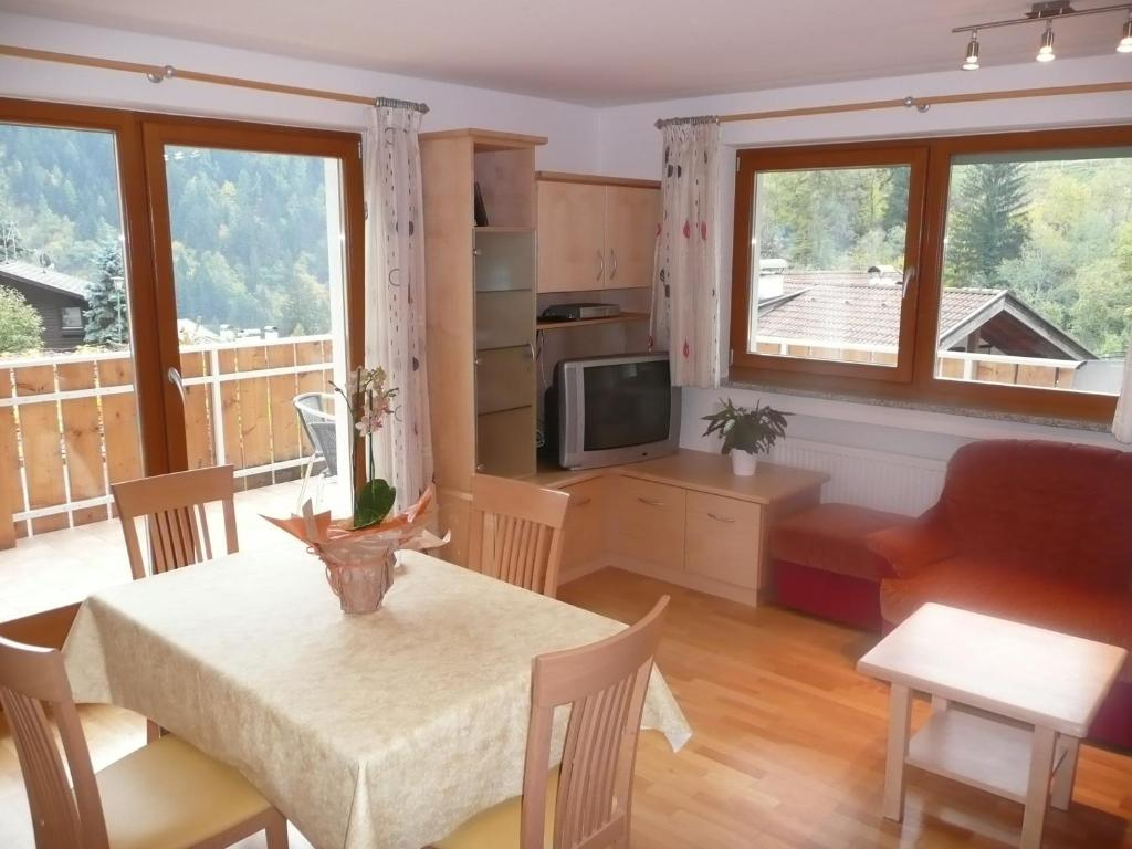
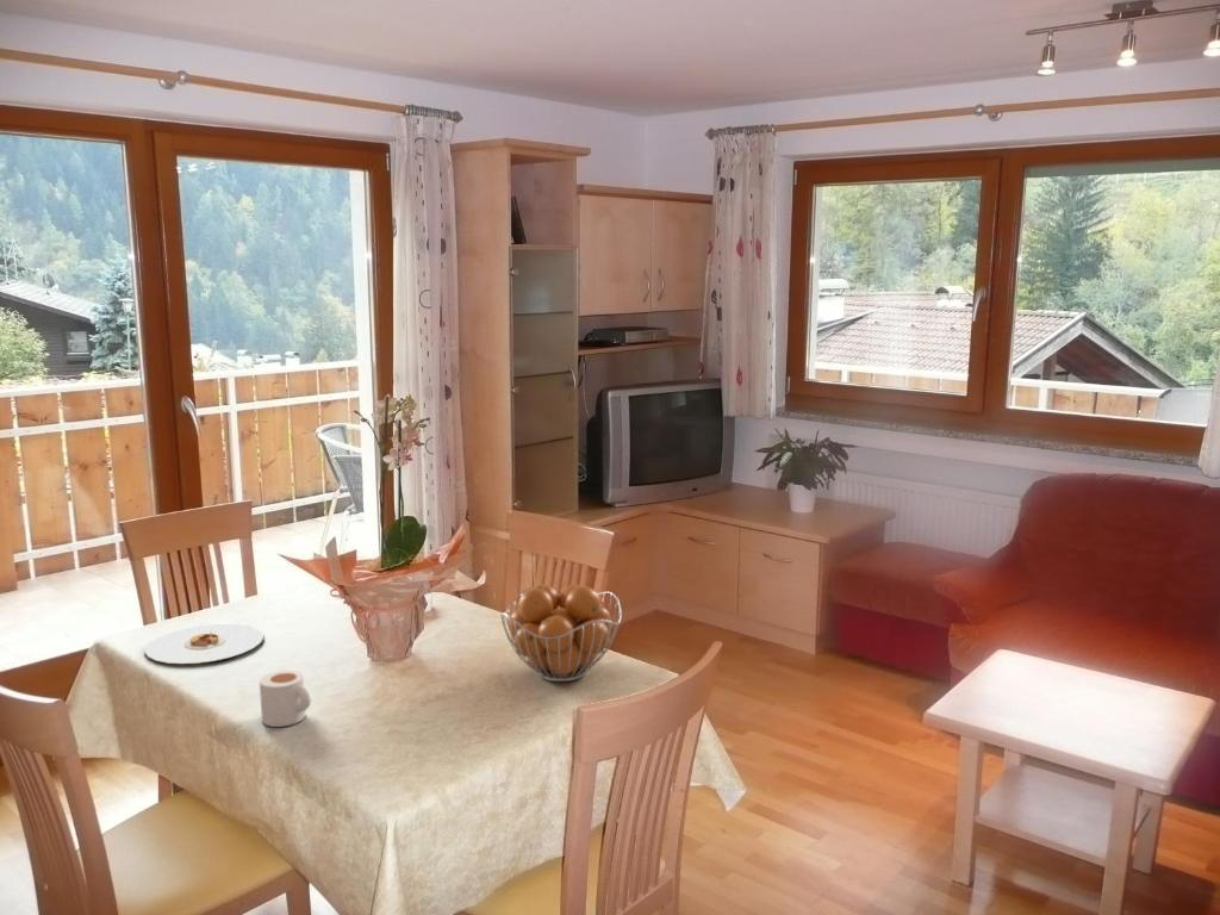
+ mug (287, 698)
+ plate (205, 637)
+ fruit basket (561, 629)
